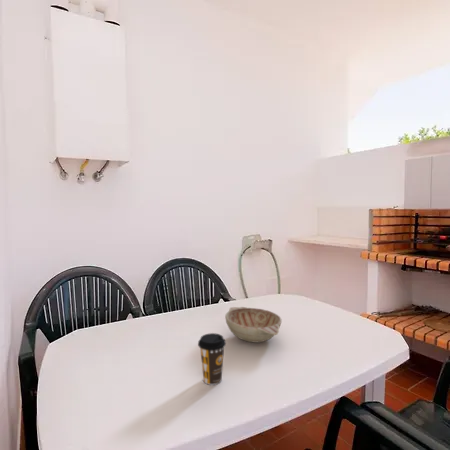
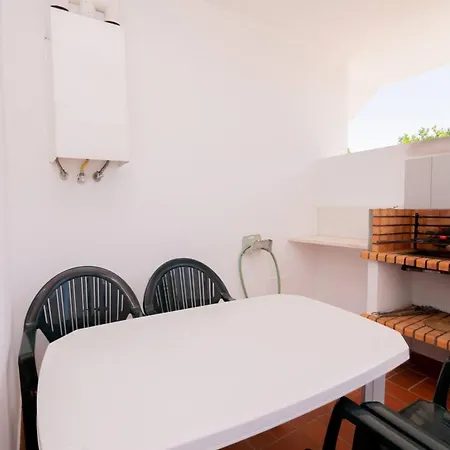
- decorative bowl (253, 326)
- coffee cup (212, 358)
